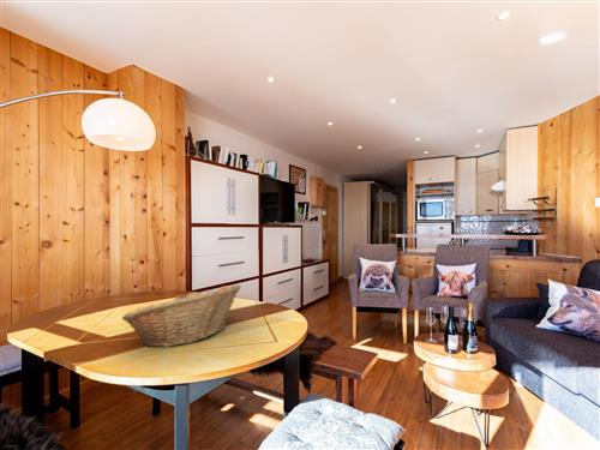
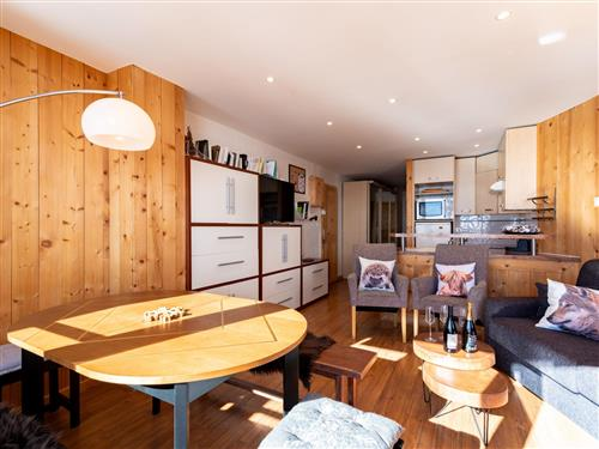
- fruit basket (187, 310)
